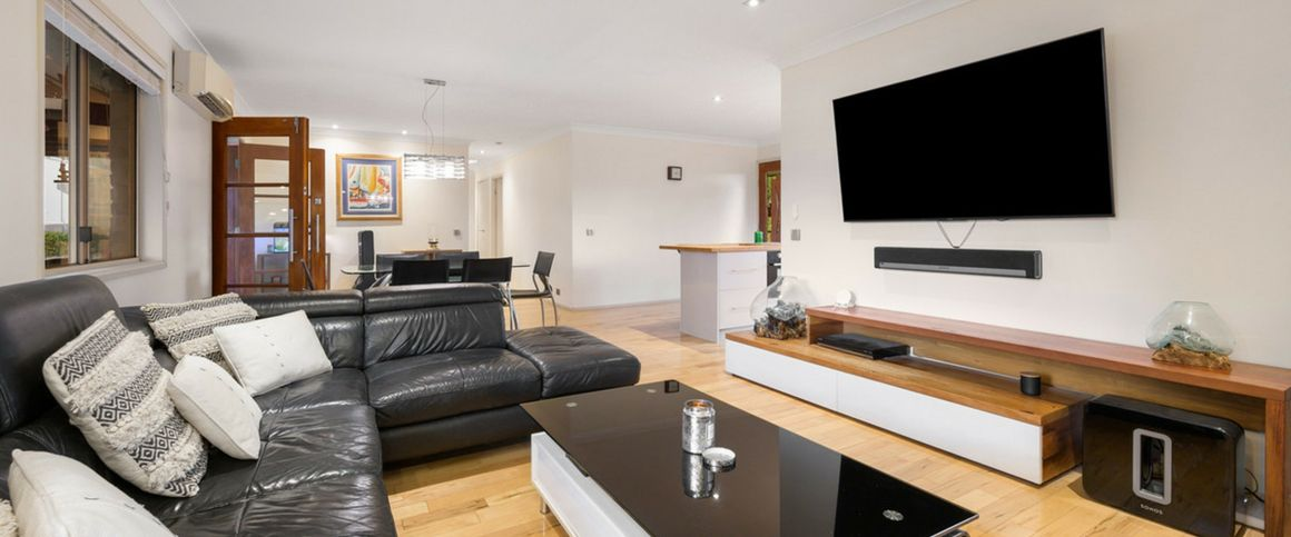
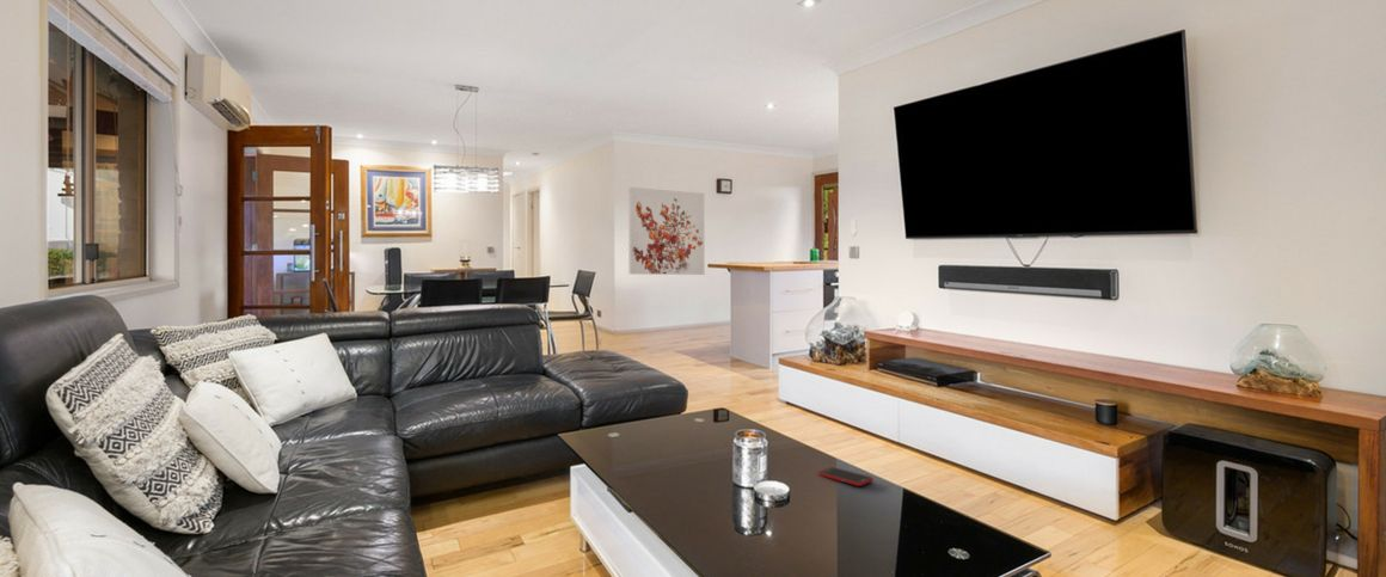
+ cell phone (845, 475)
+ wall art (667, 232)
